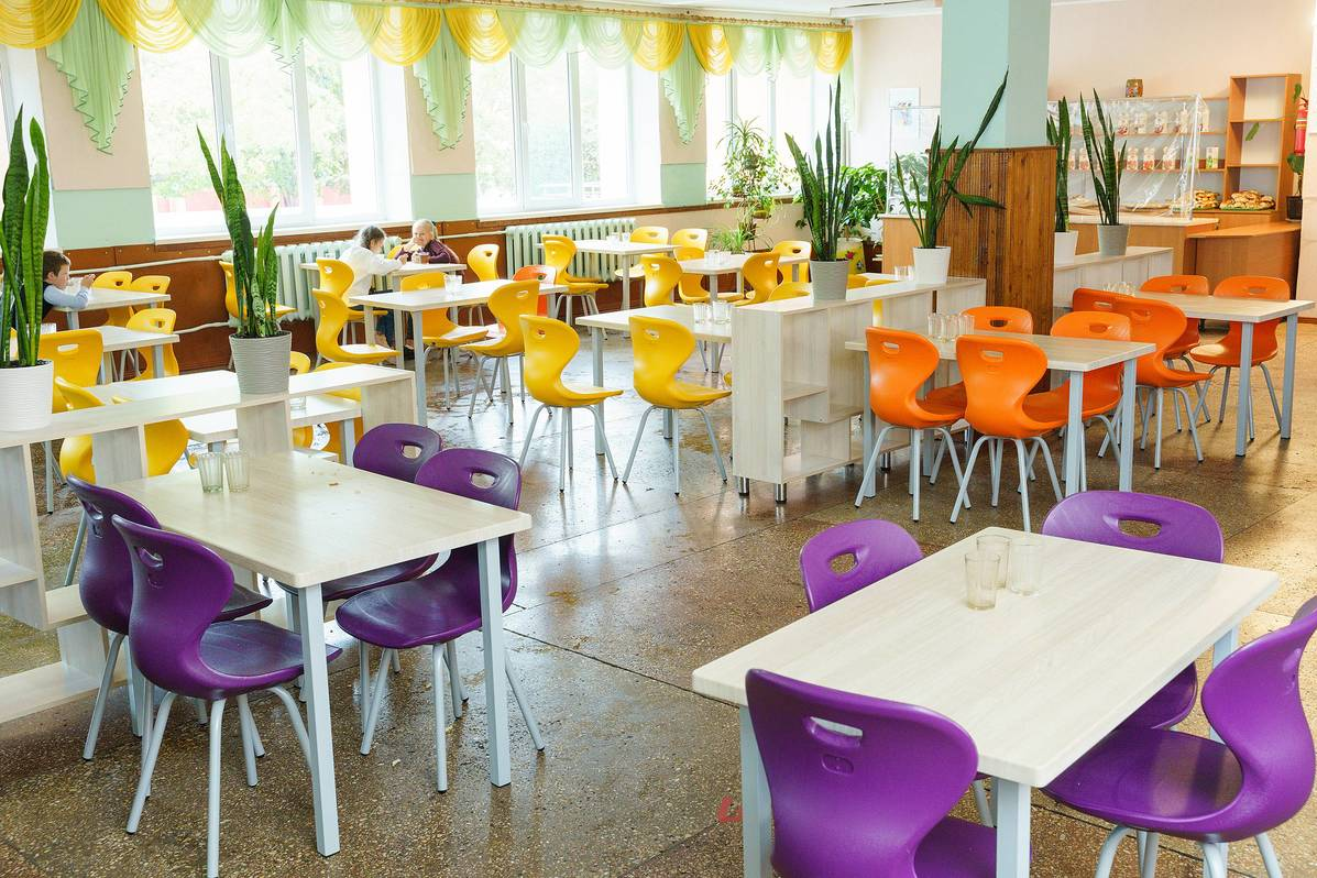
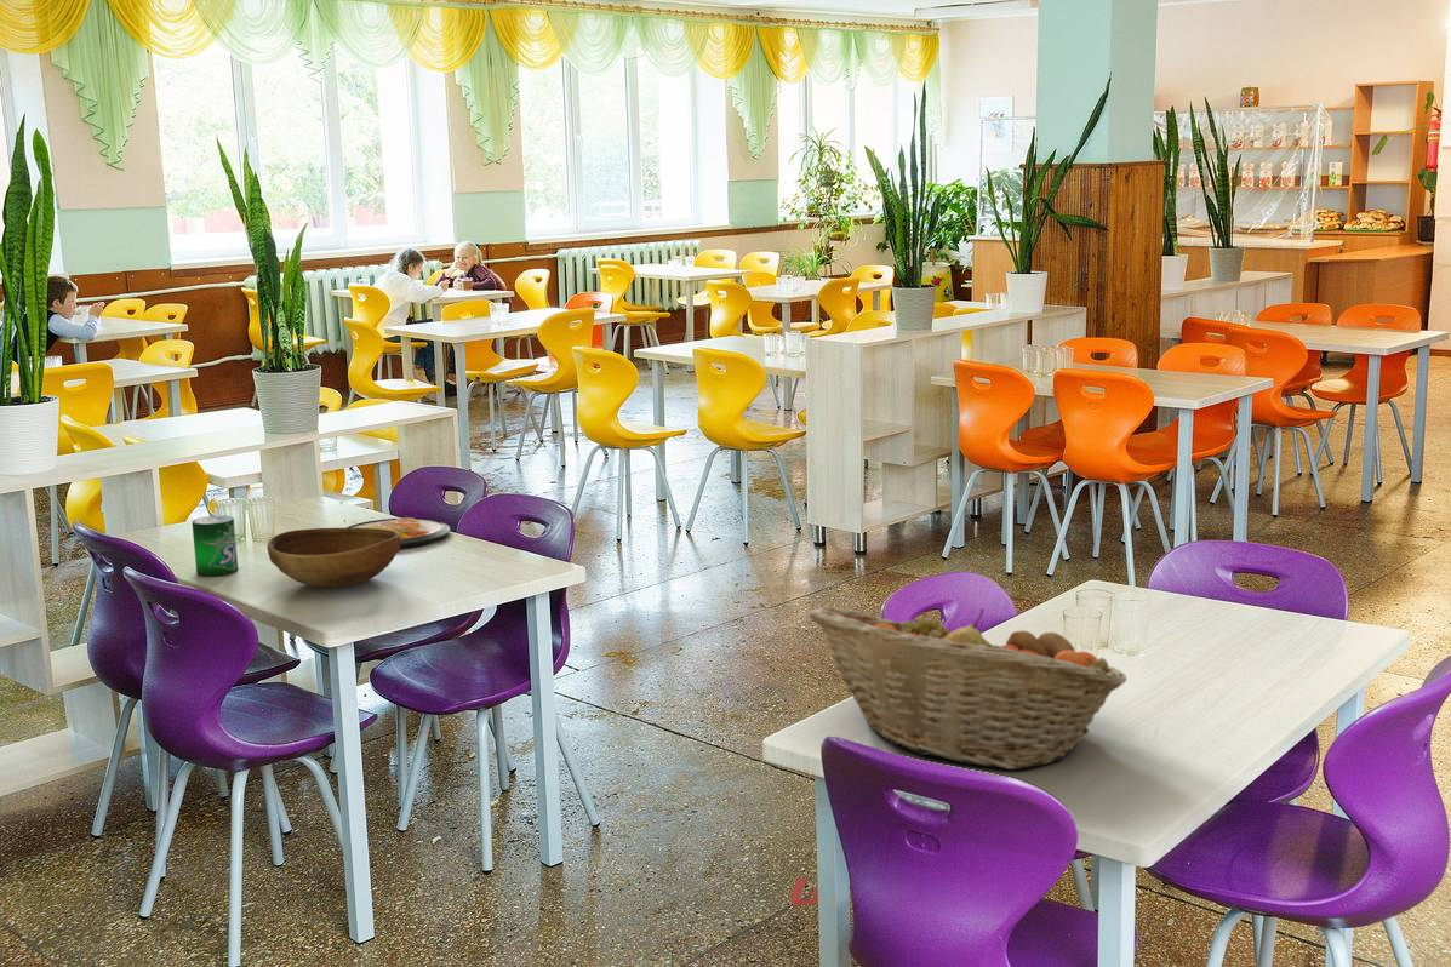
+ dish (393, 530)
+ bowl (336, 559)
+ beverage can (215, 545)
+ fruit basket (961, 668)
